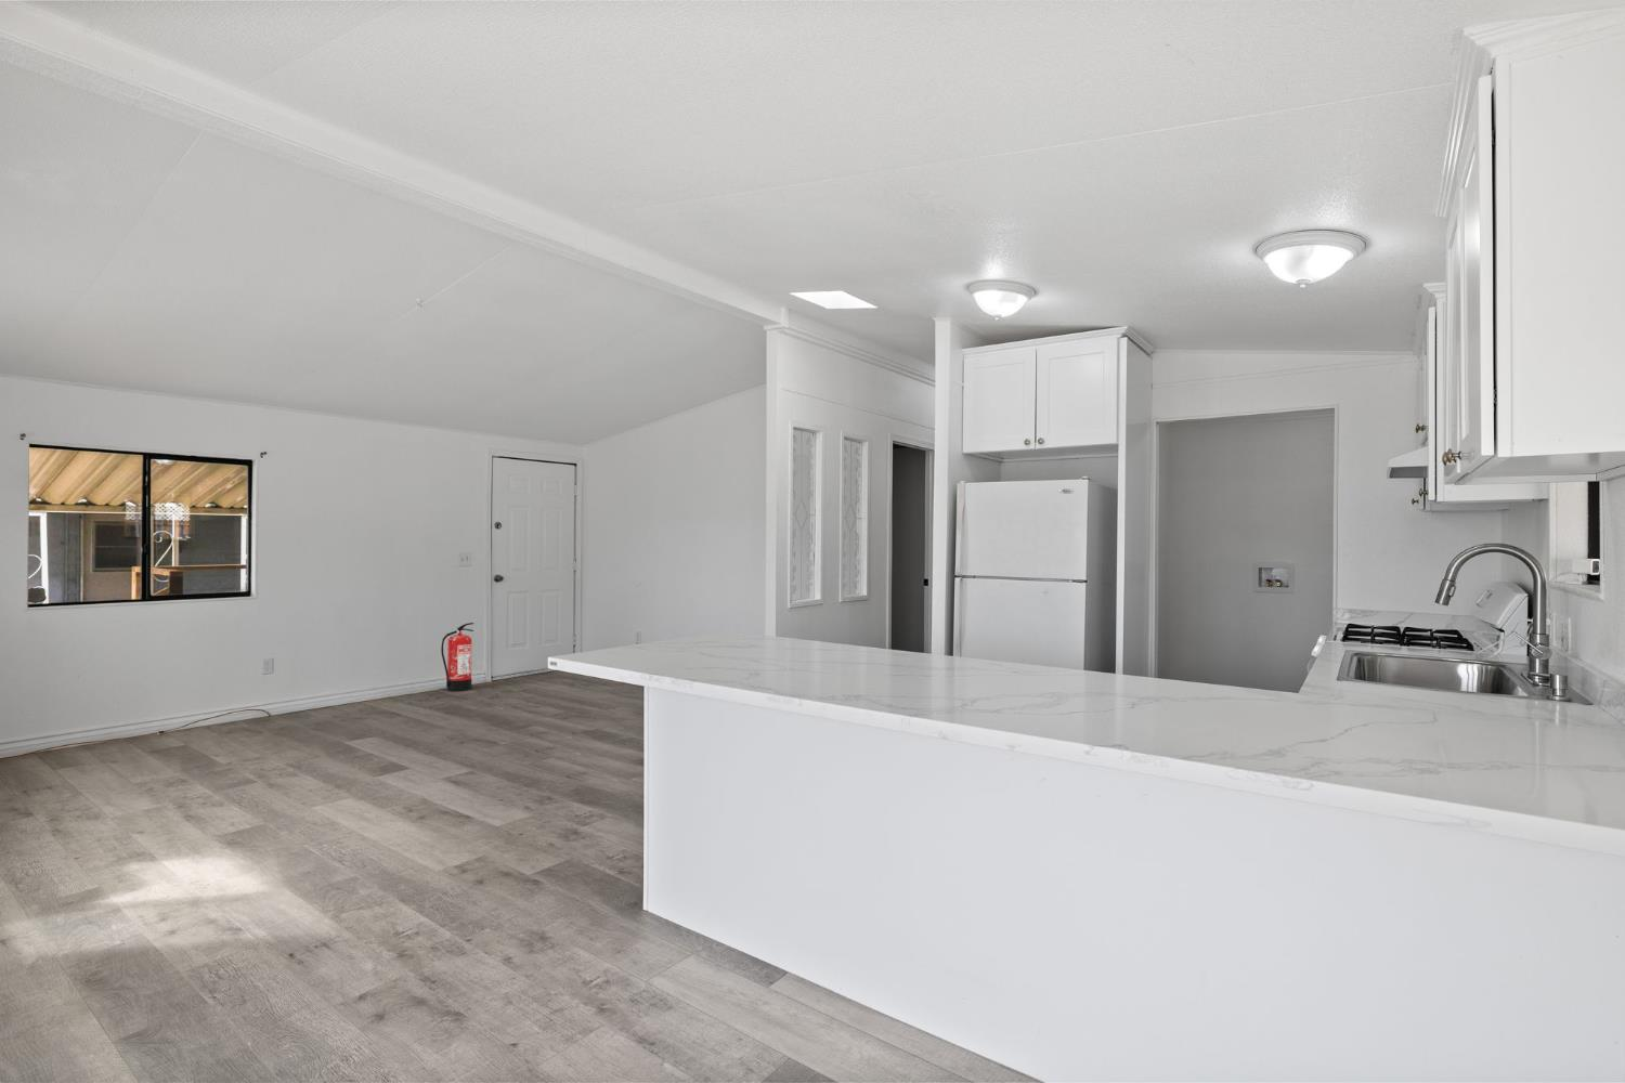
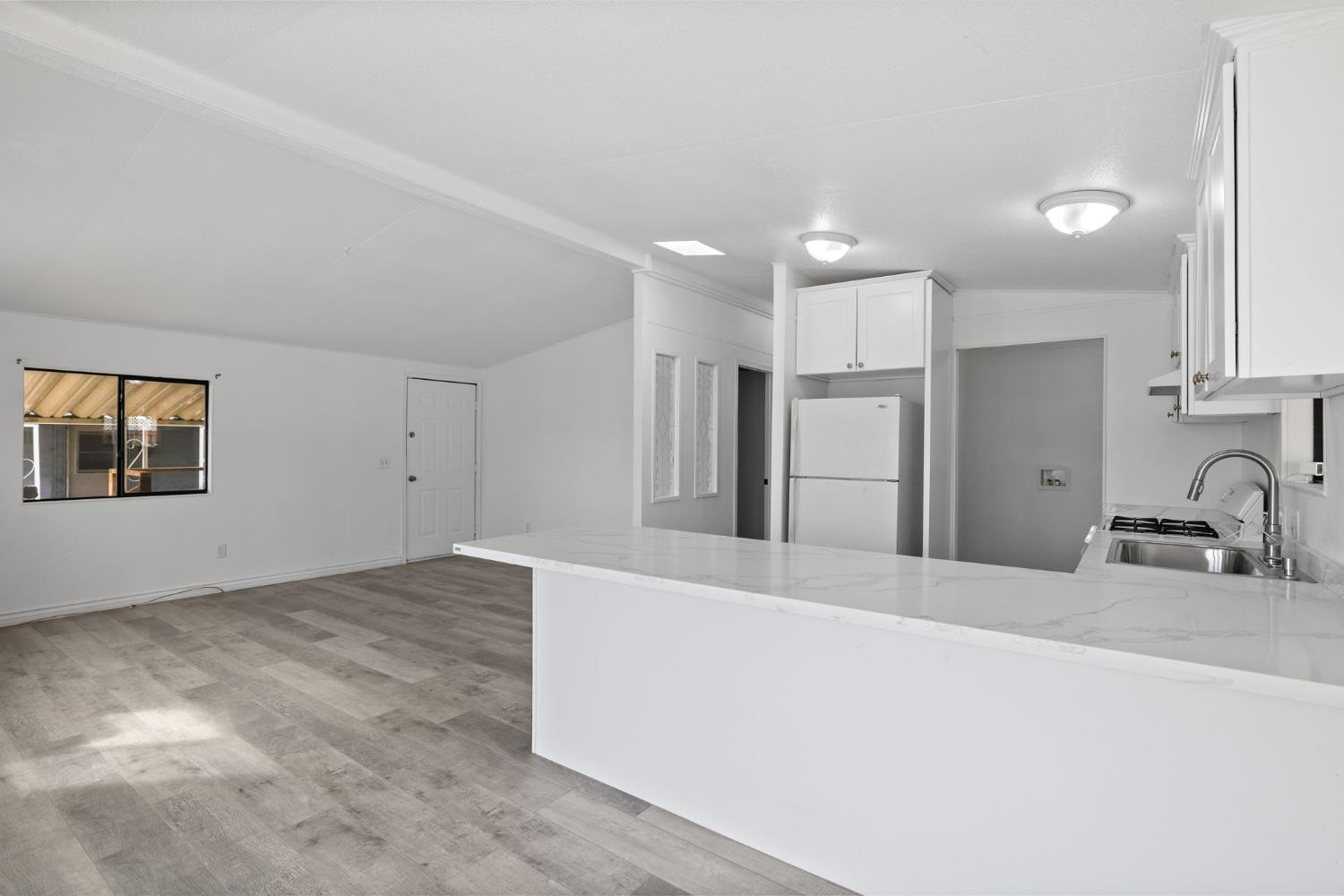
- fire extinguisher (457, 656)
